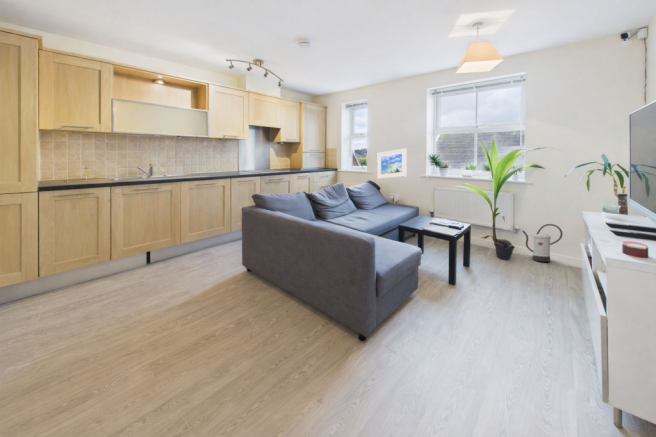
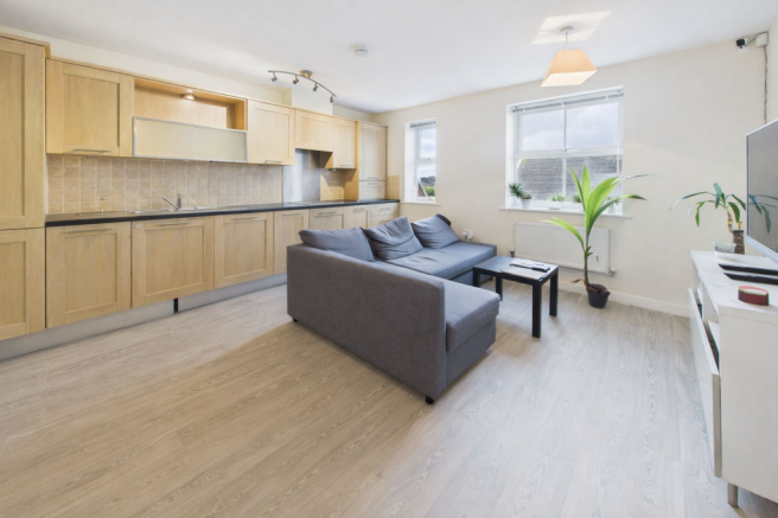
- watering can (541, 242)
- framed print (391, 164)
